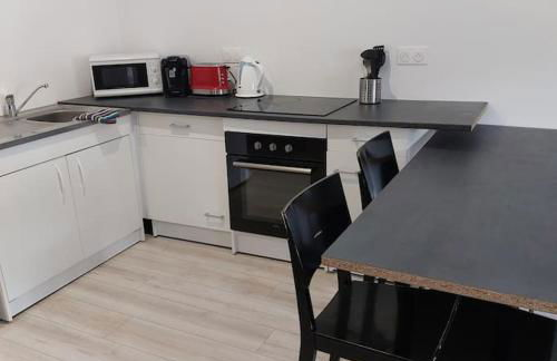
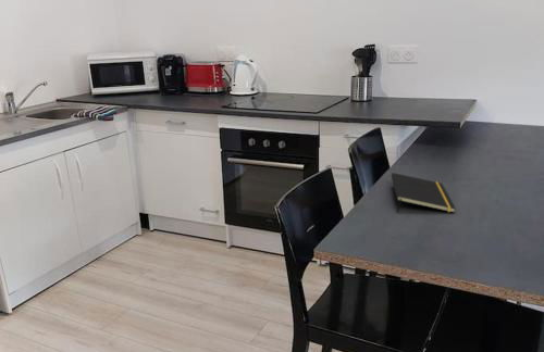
+ notepad (420, 191)
